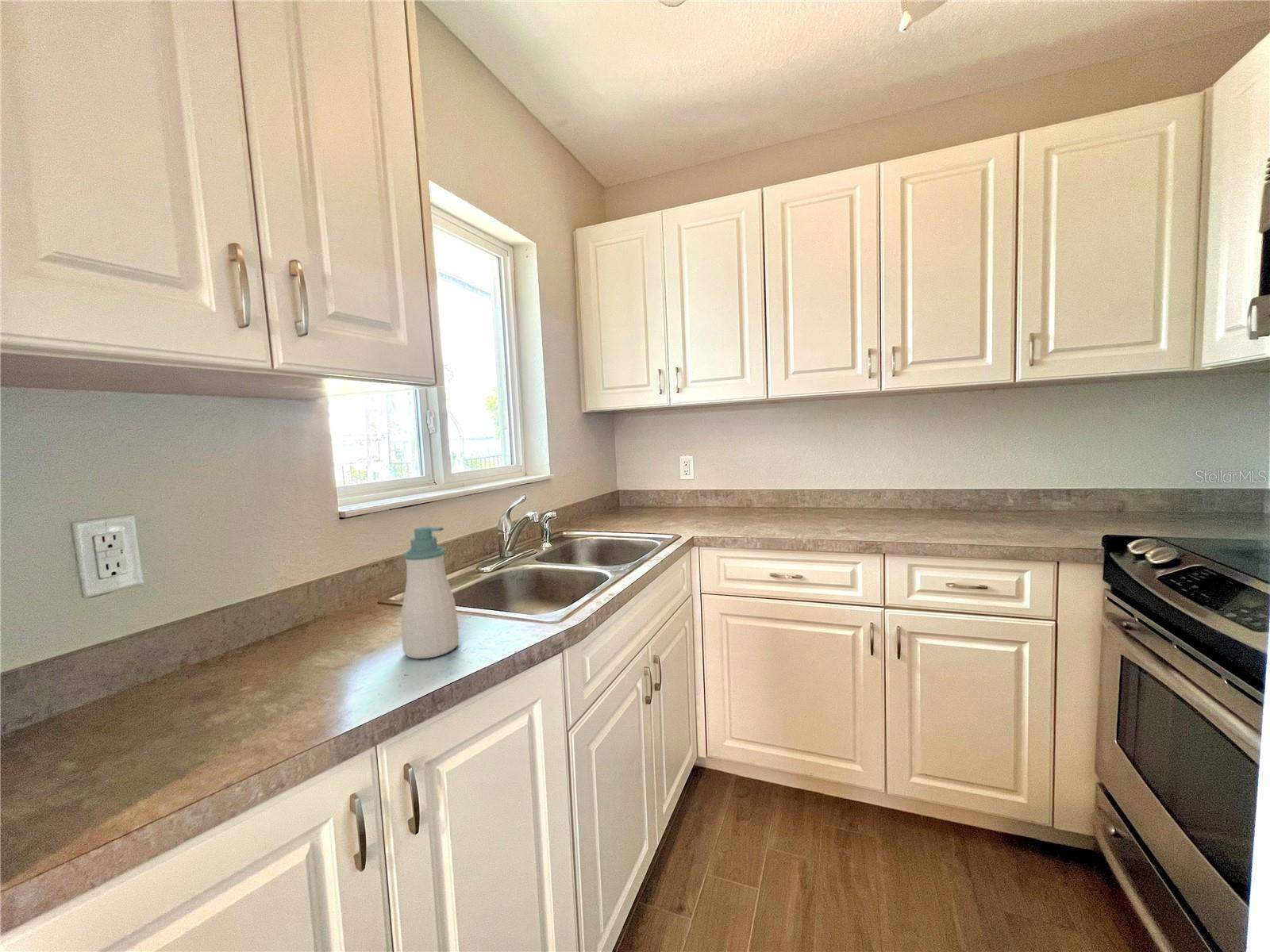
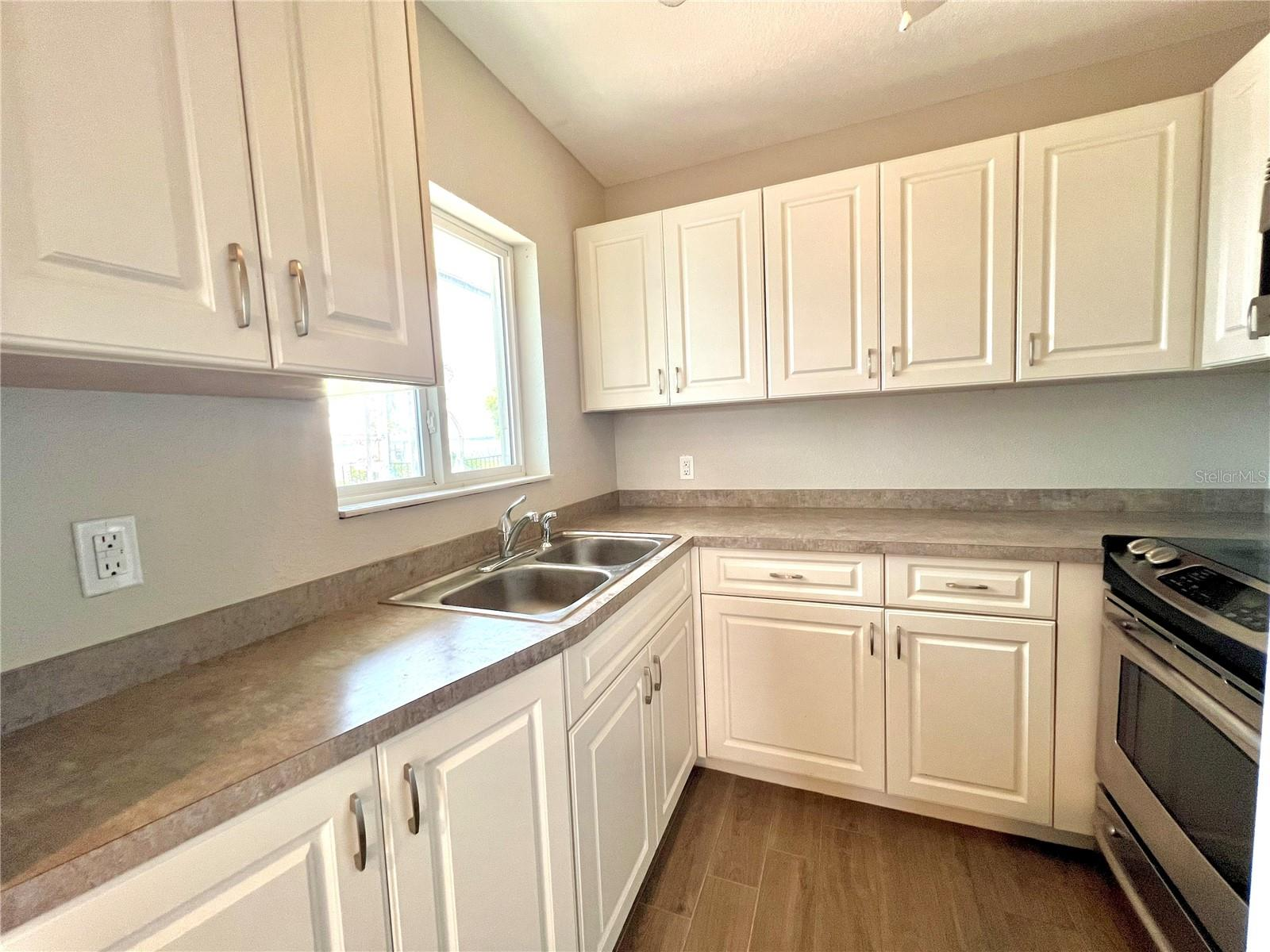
- soap bottle (427, 589)
